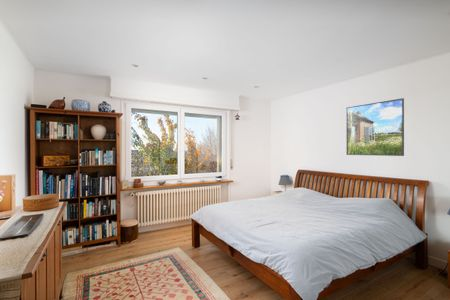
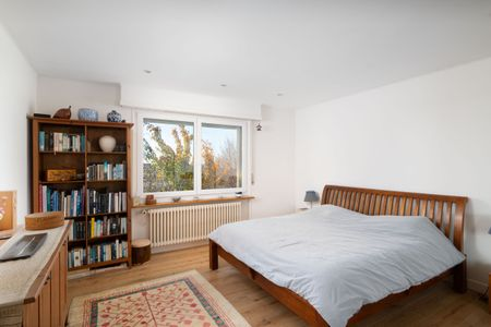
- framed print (372, 129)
